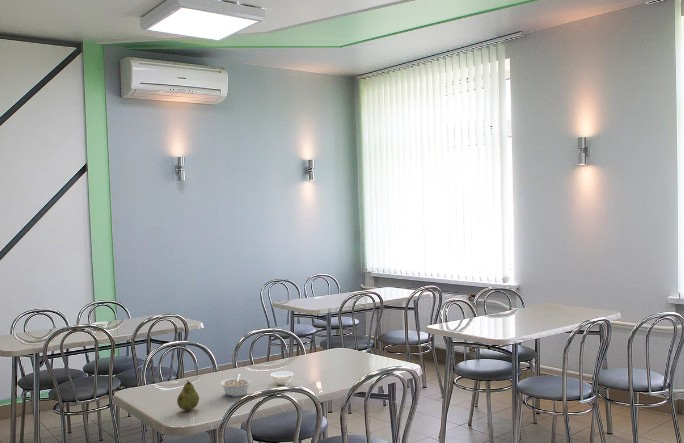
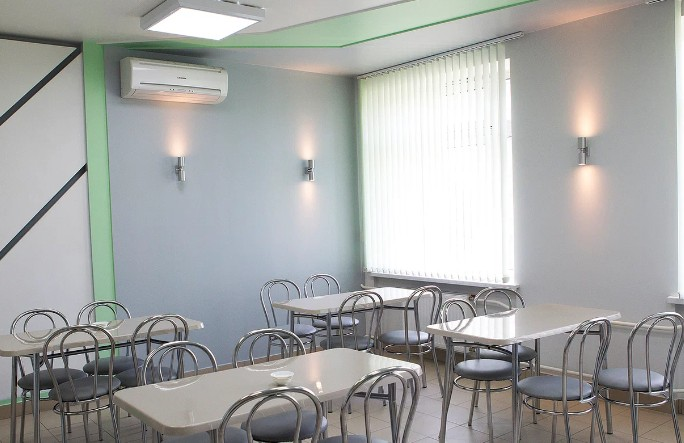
- legume (235, 386)
- fruit (187, 394)
